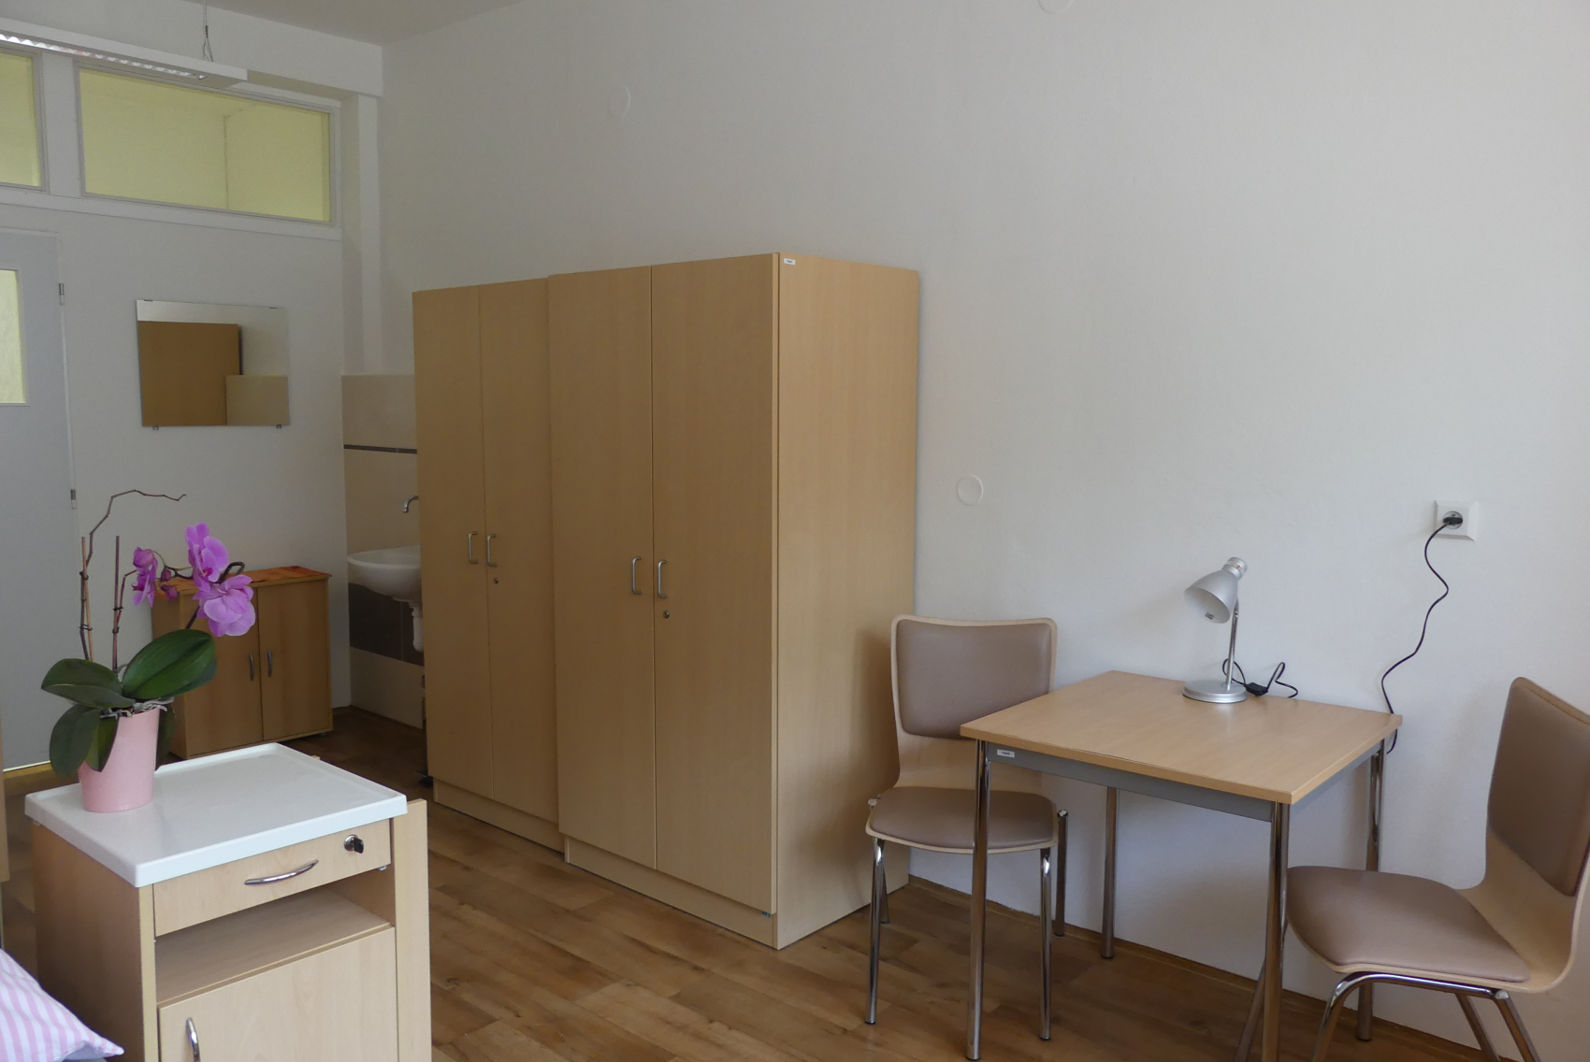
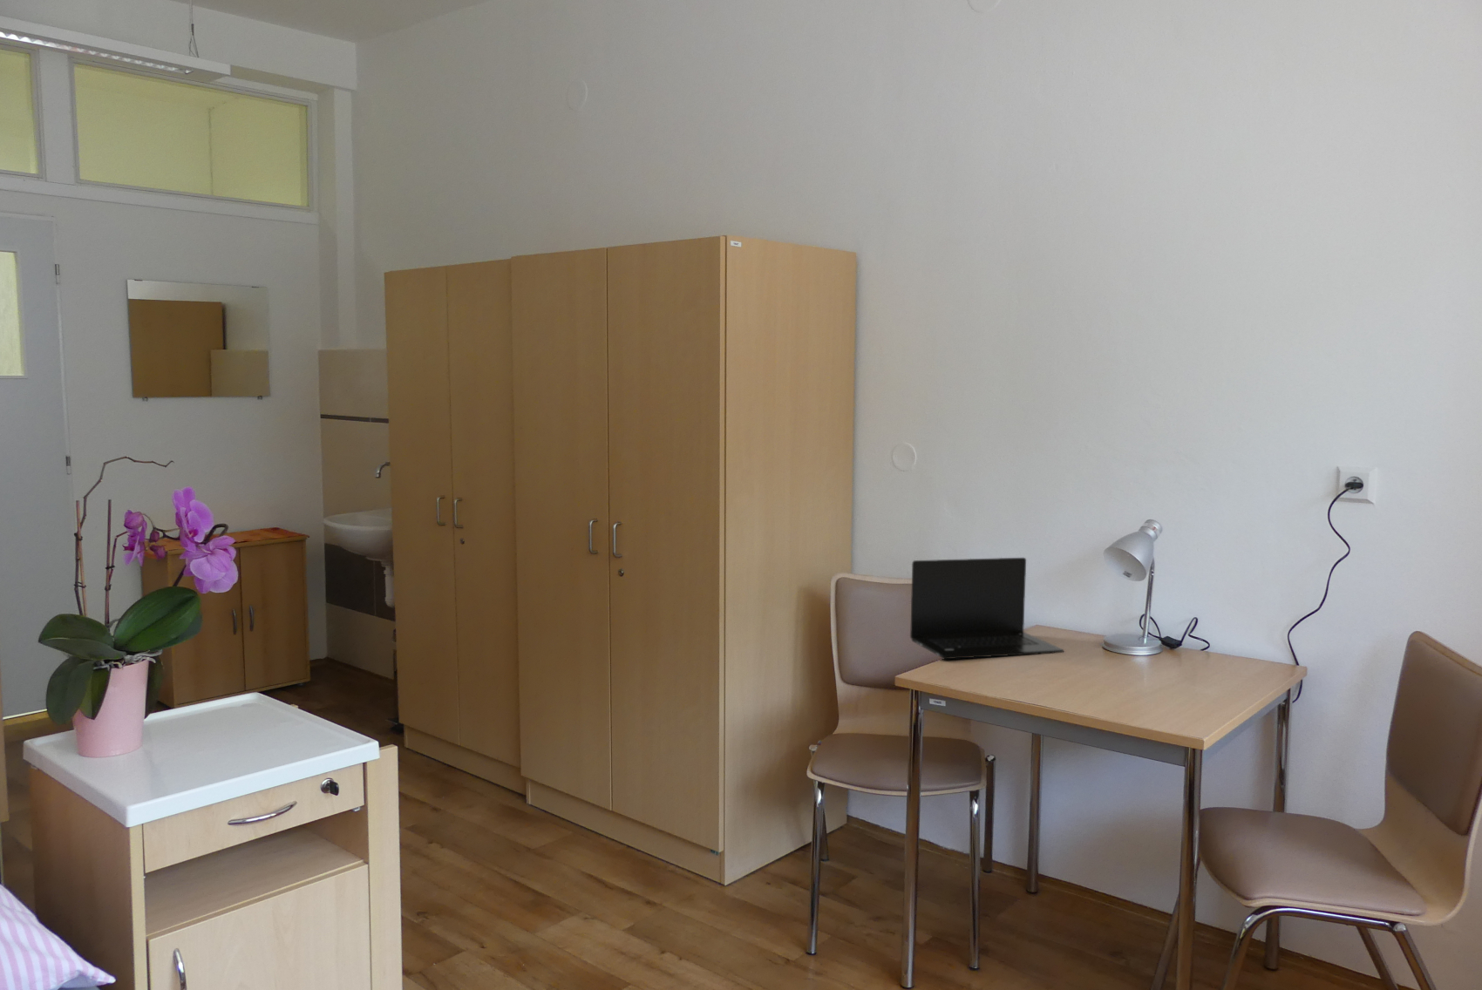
+ laptop (987, 605)
